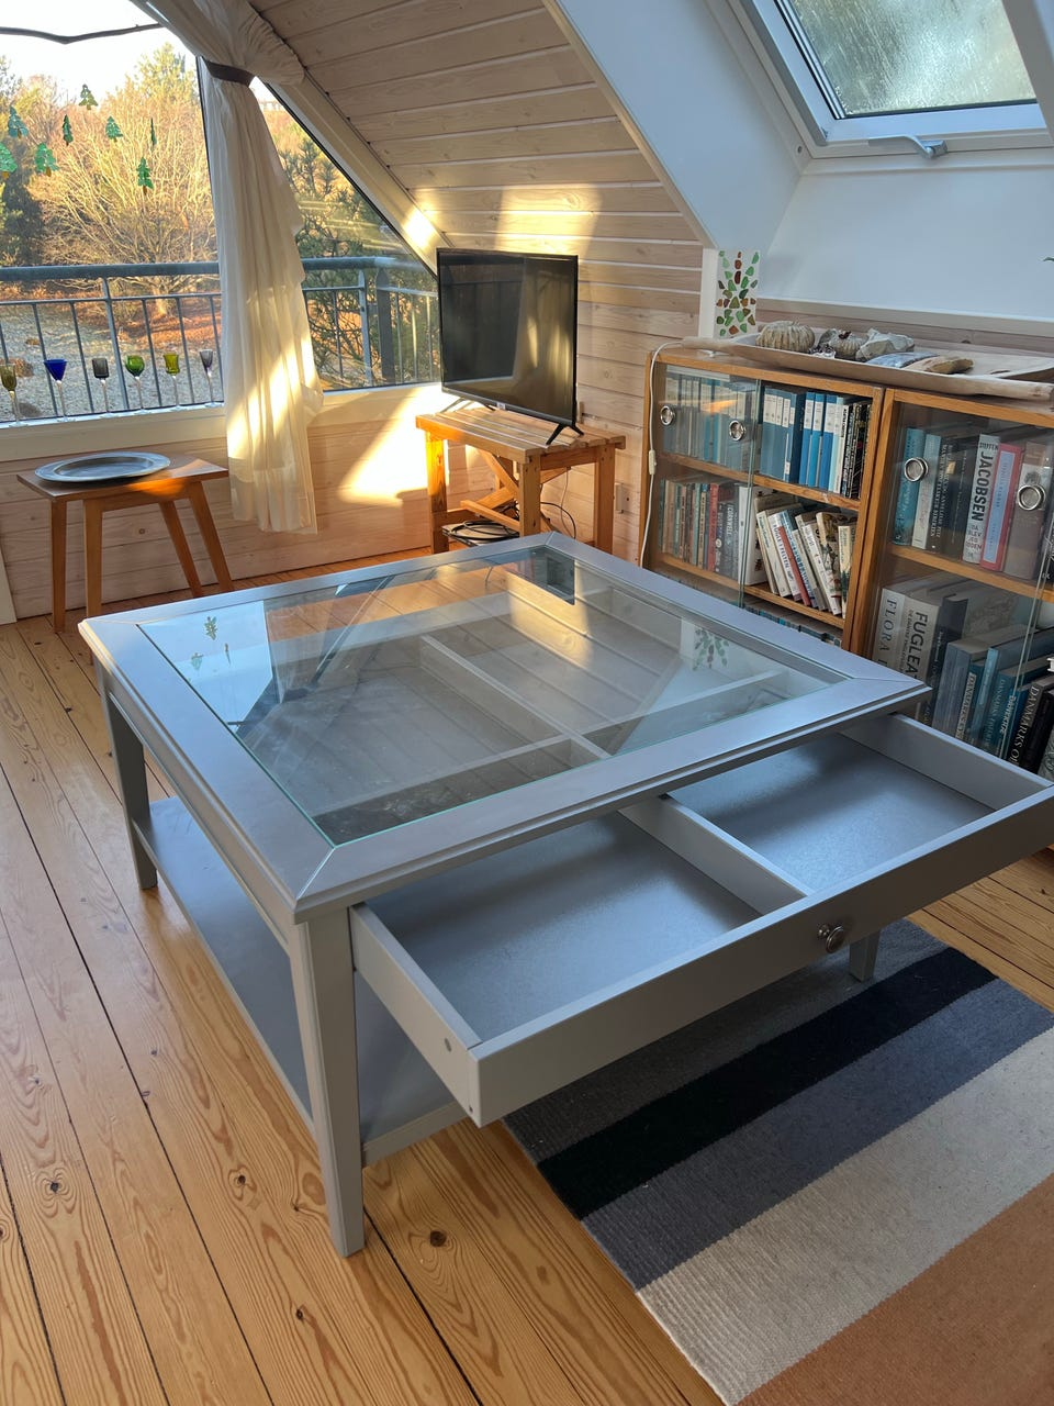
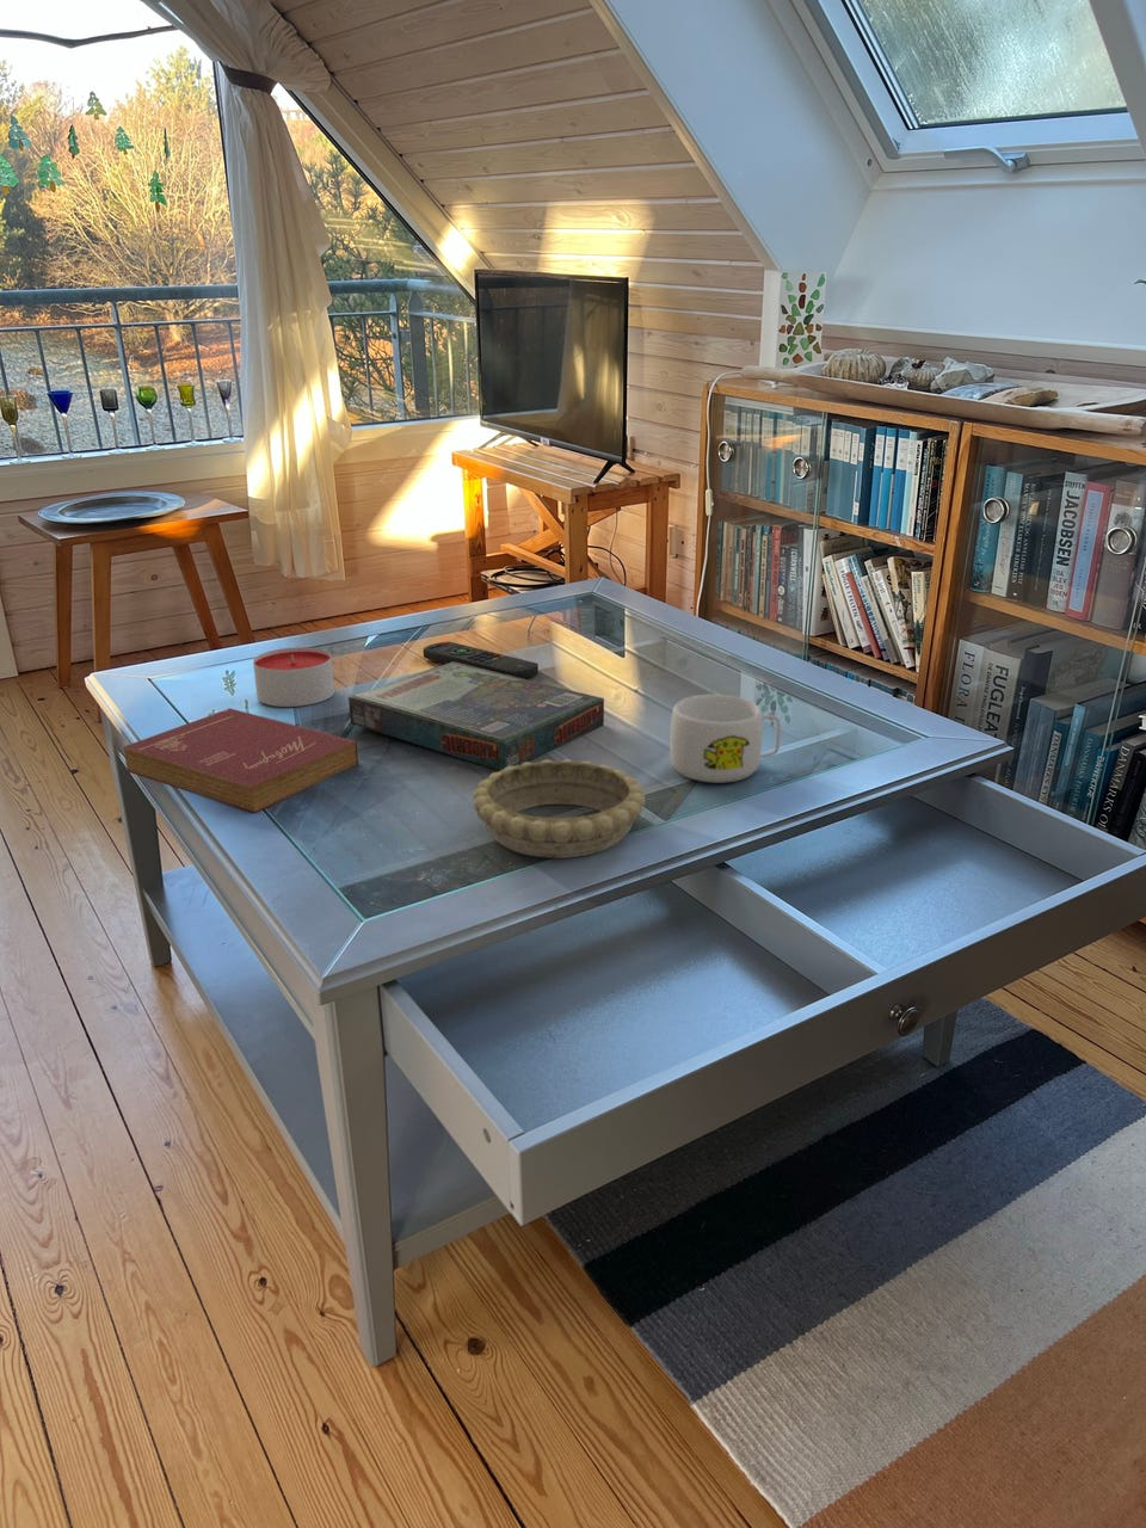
+ mug (716, 738)
+ decorative bowl (559, 803)
+ board game (475, 710)
+ book (241, 756)
+ remote control (479, 659)
+ candle (294, 675)
